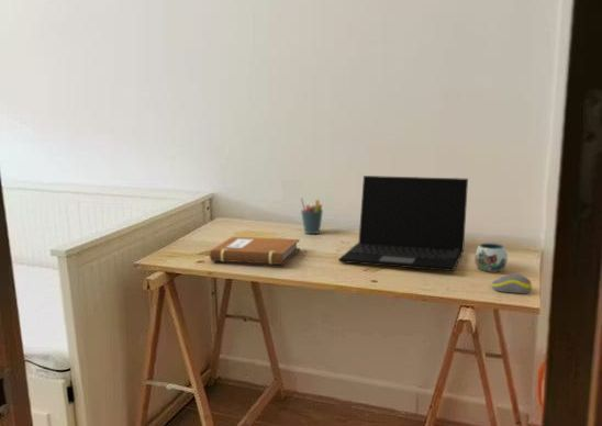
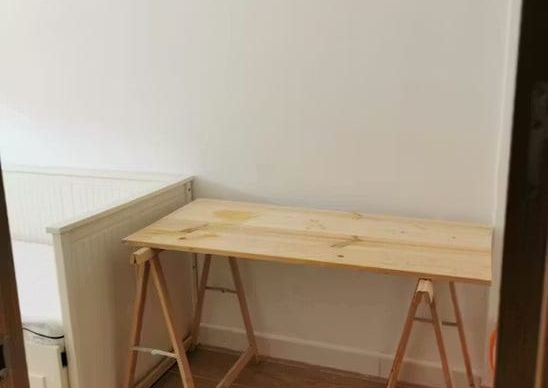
- computer mouse (511, 282)
- mug (491, 256)
- notebook (254, 249)
- pen holder (312, 215)
- laptop (404, 218)
